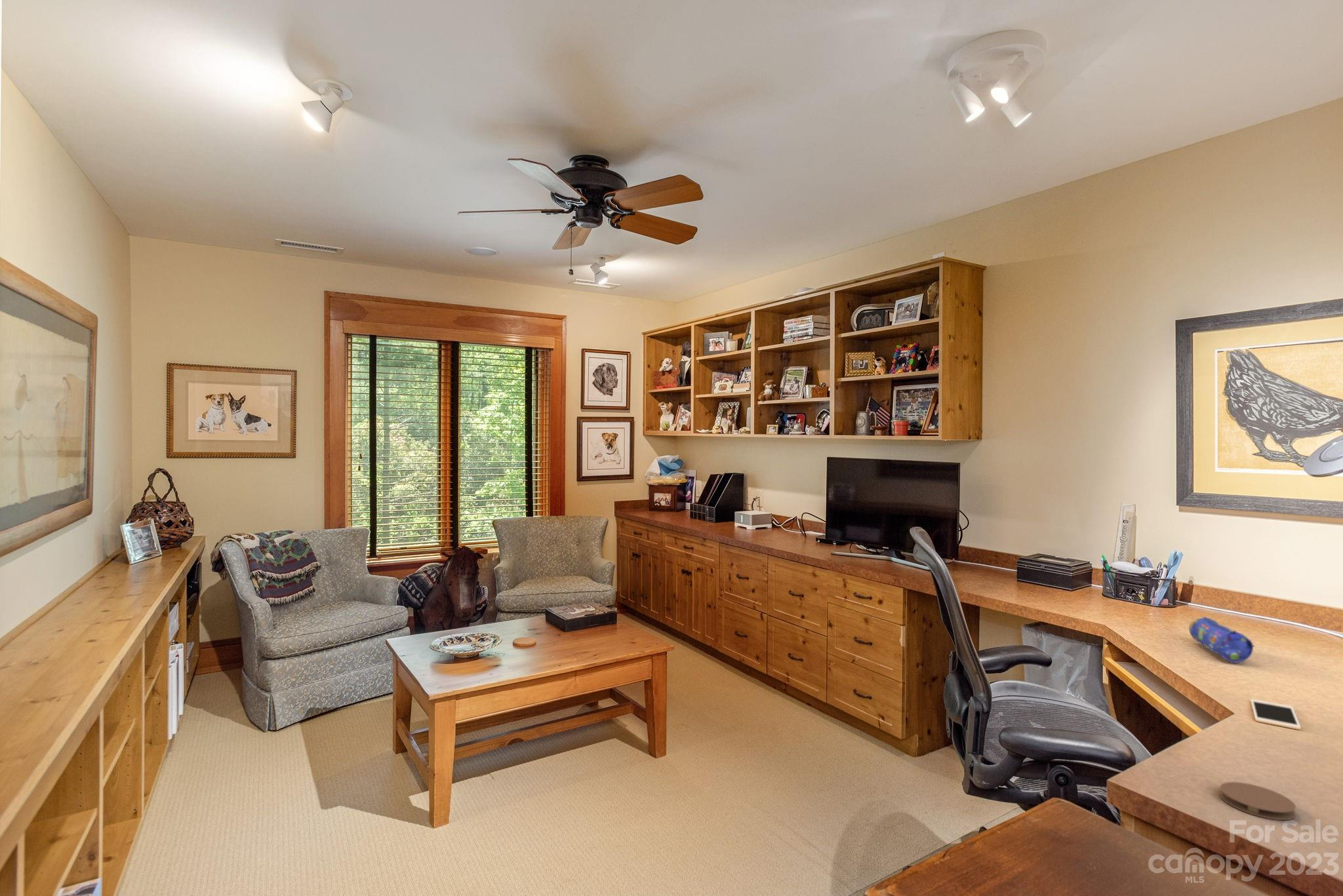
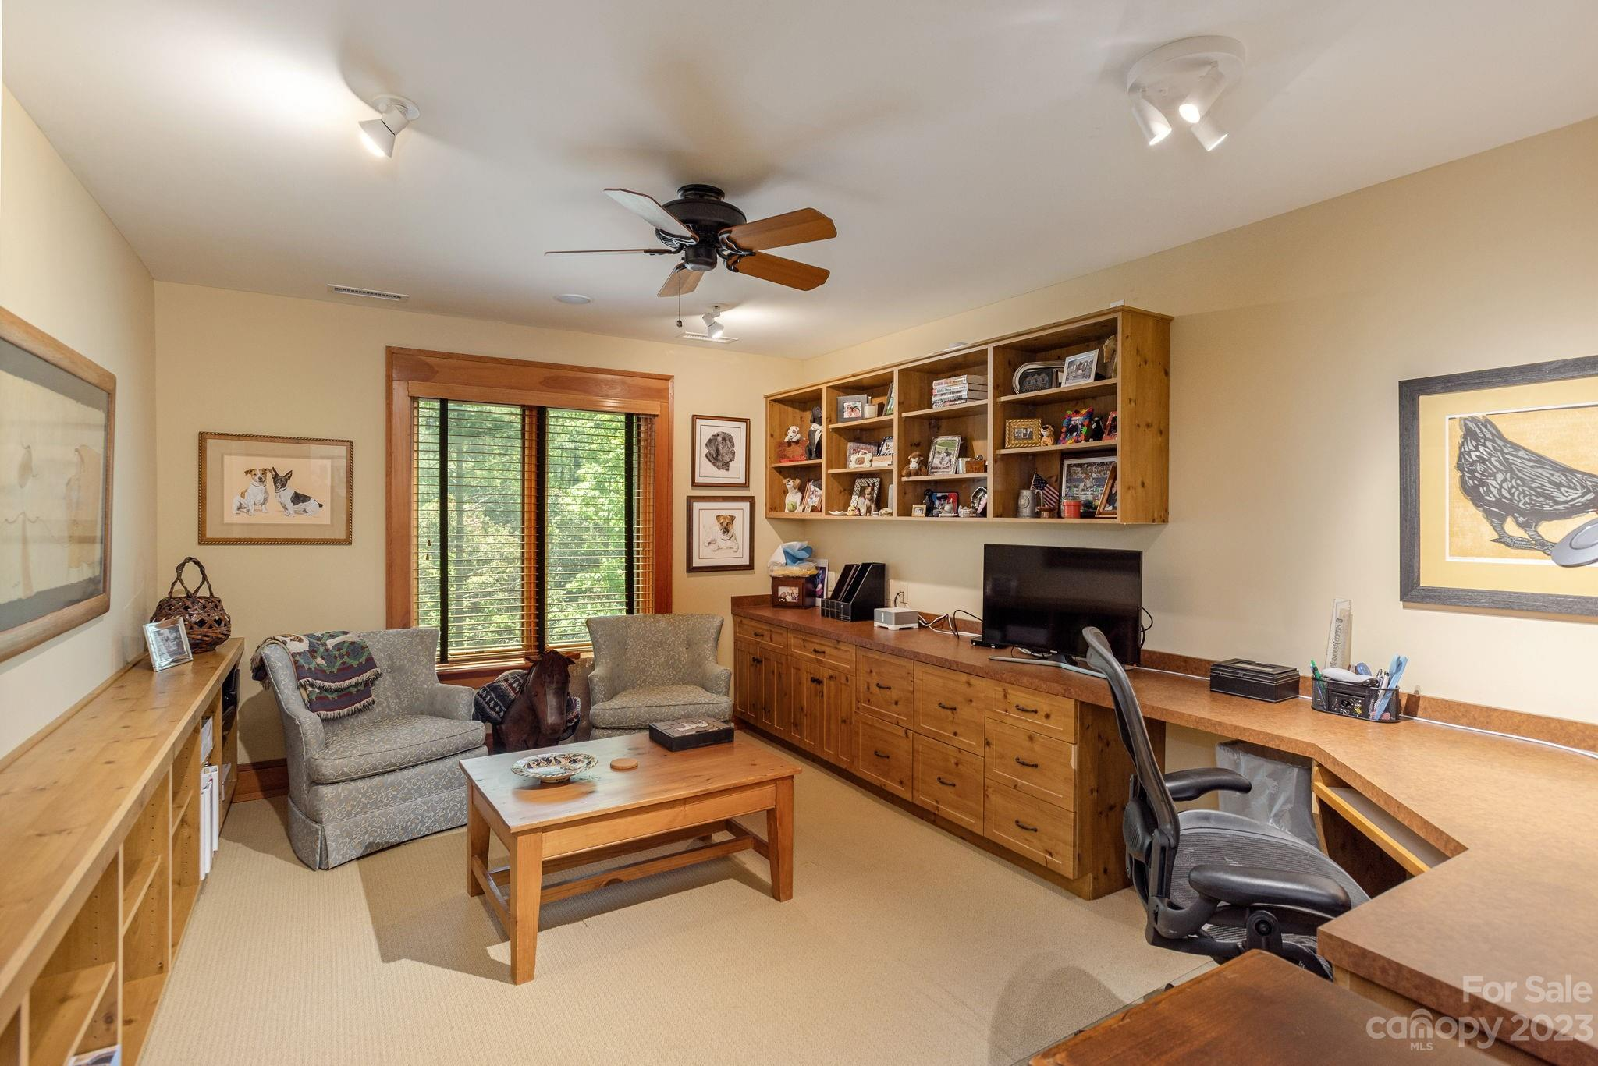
- coaster (1256, 800)
- cell phone (1274, 713)
- pencil case (1219, 638)
